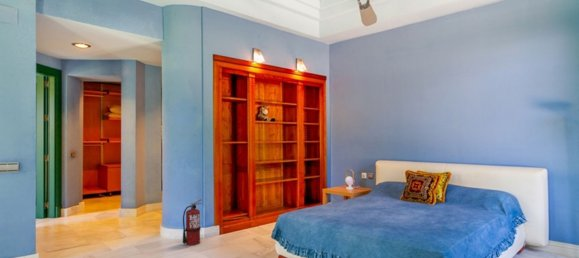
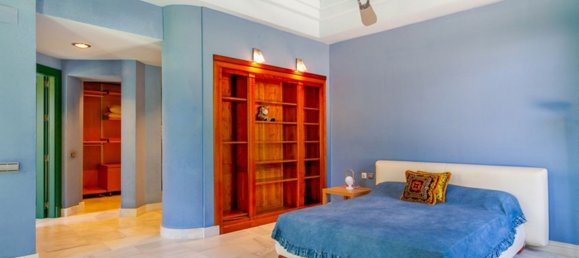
- fire extinguisher (192, 221)
